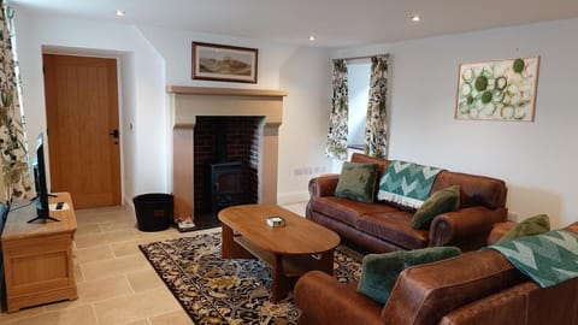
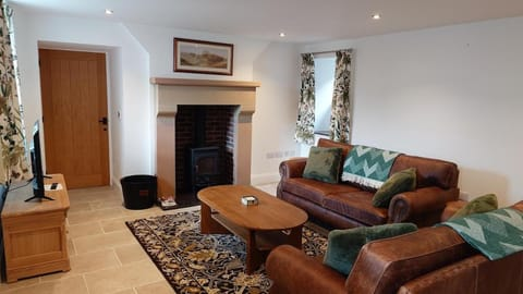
- wall art (493, 90)
